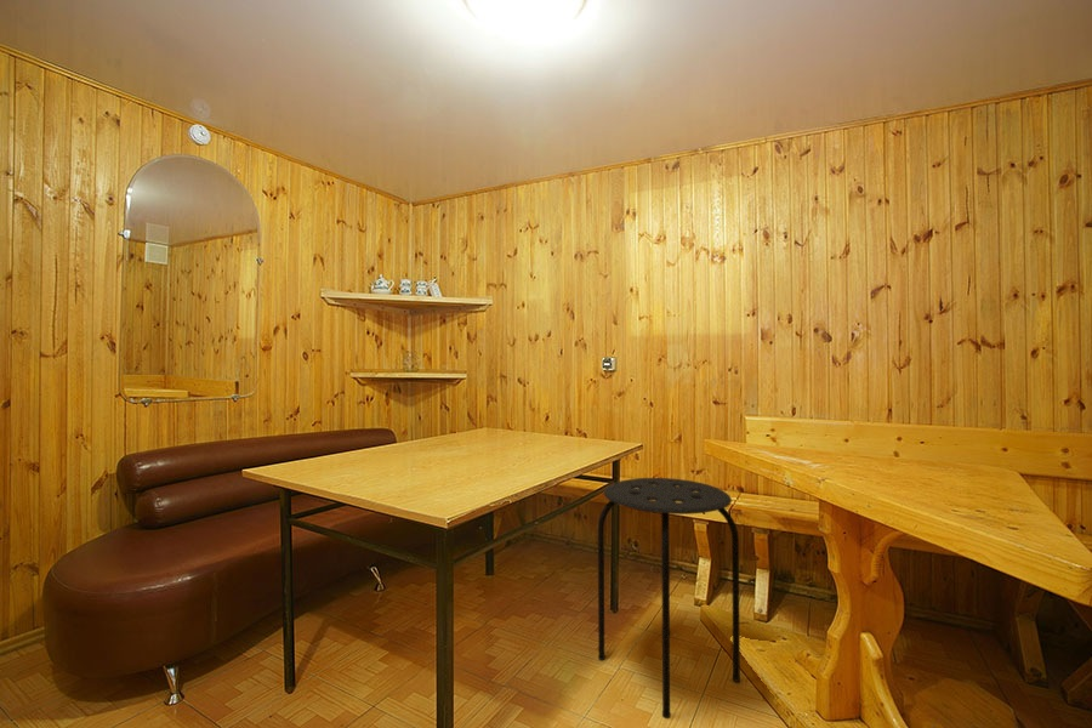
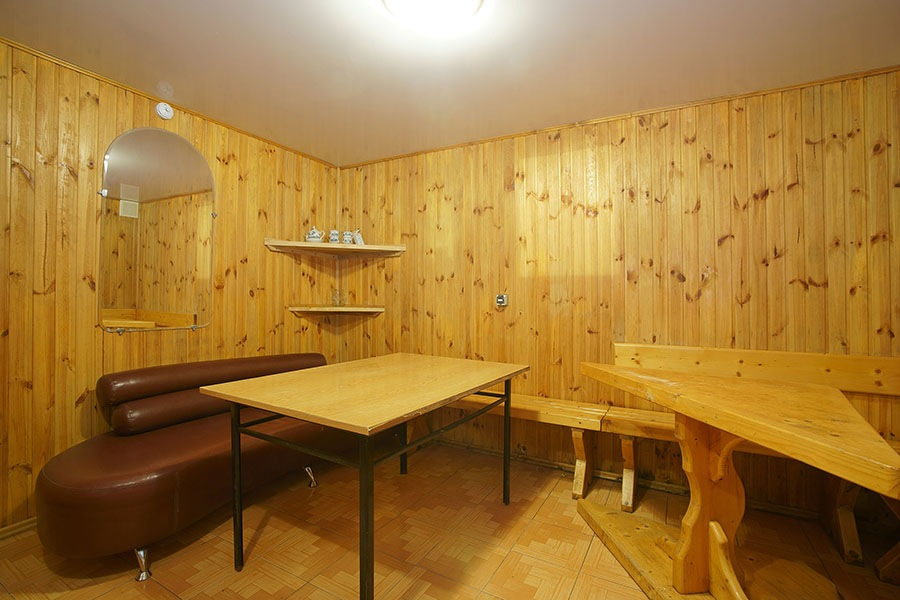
- stool (666, 580)
